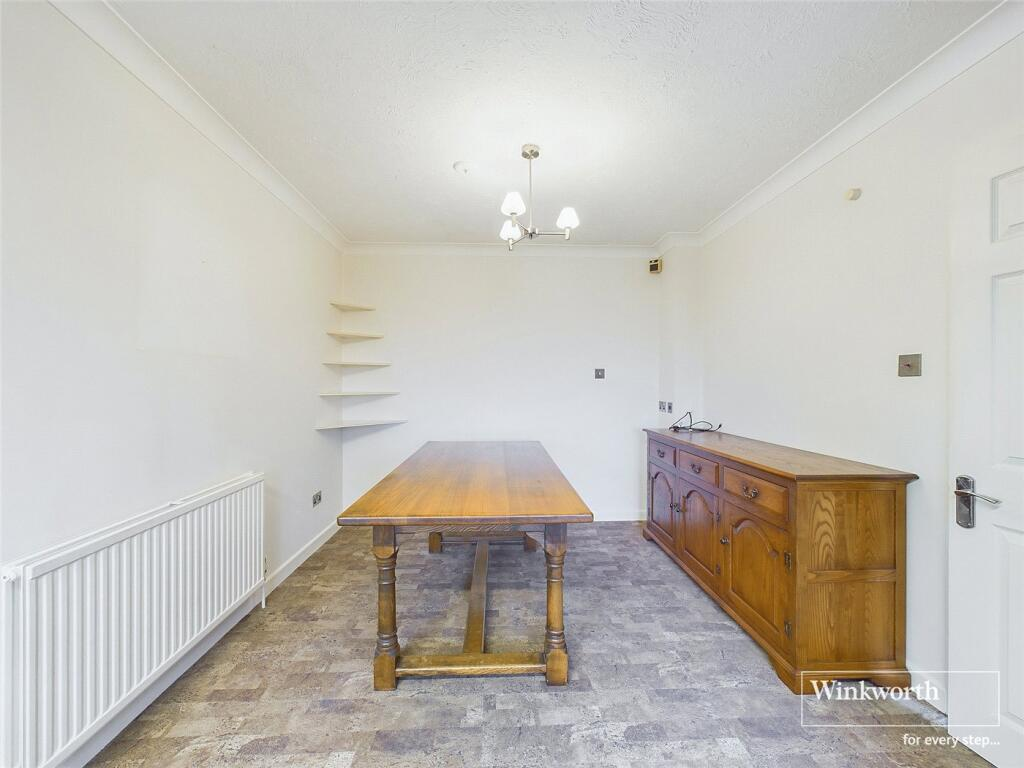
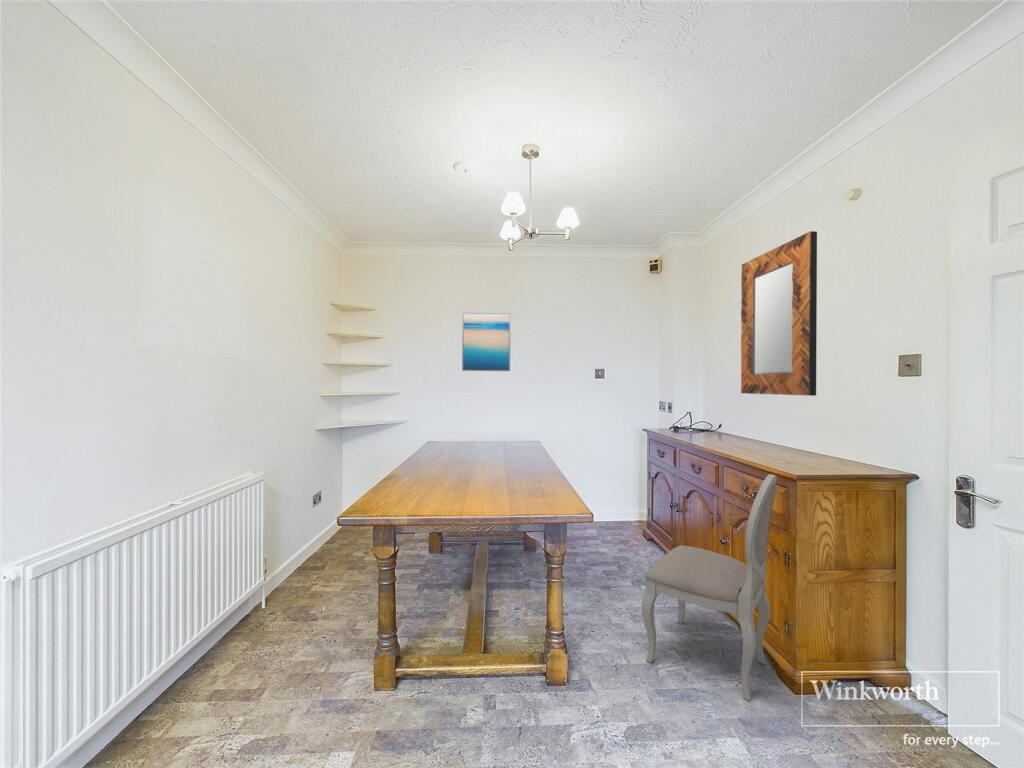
+ home mirror (774, 322)
+ wall art (486, 341)
+ dining chair (703, 560)
